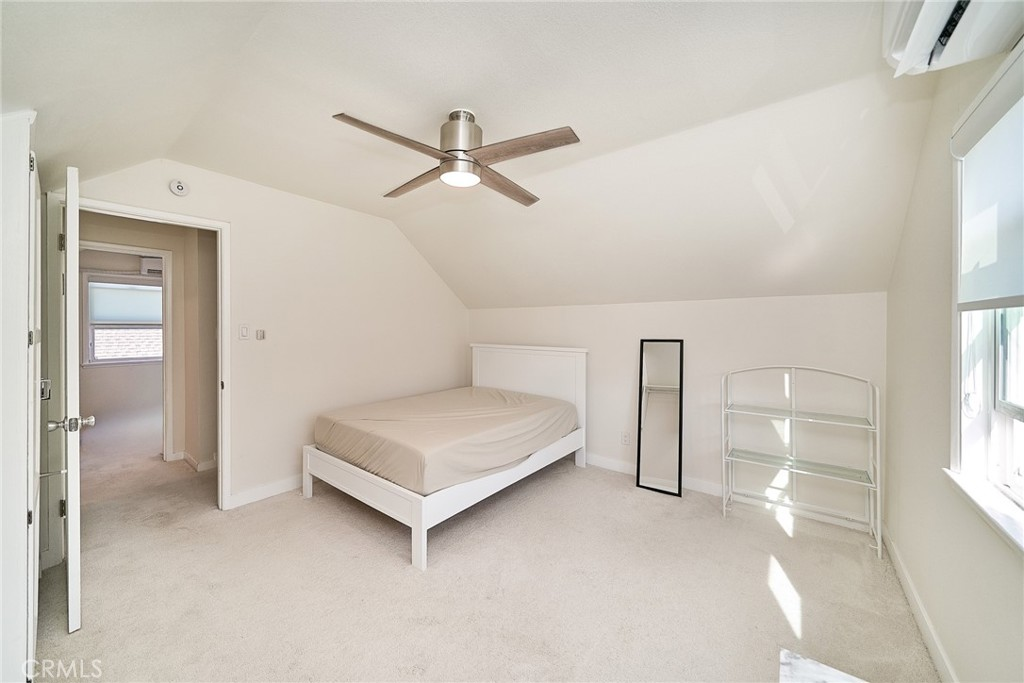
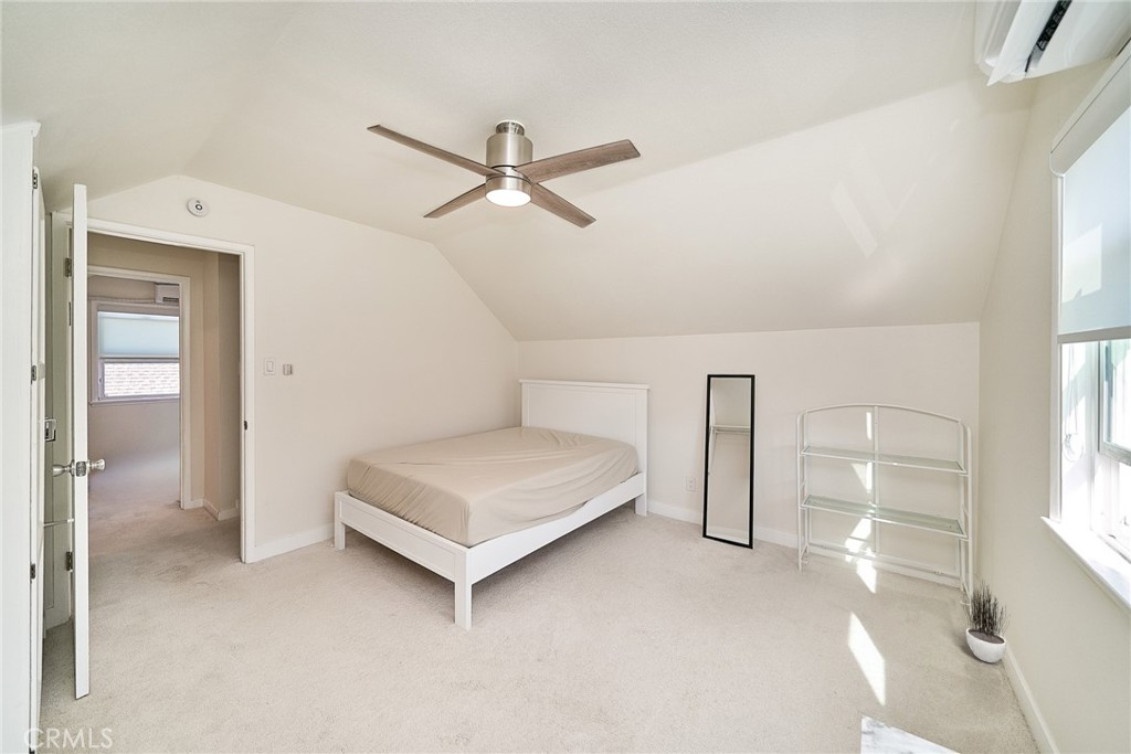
+ potted plant (990, 629)
